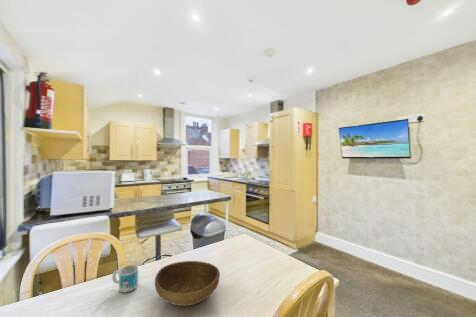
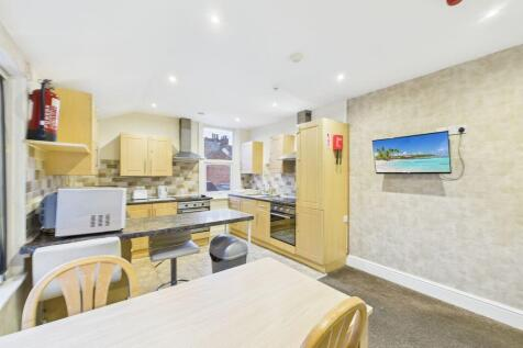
- bowl (188, 283)
- mug (124, 278)
